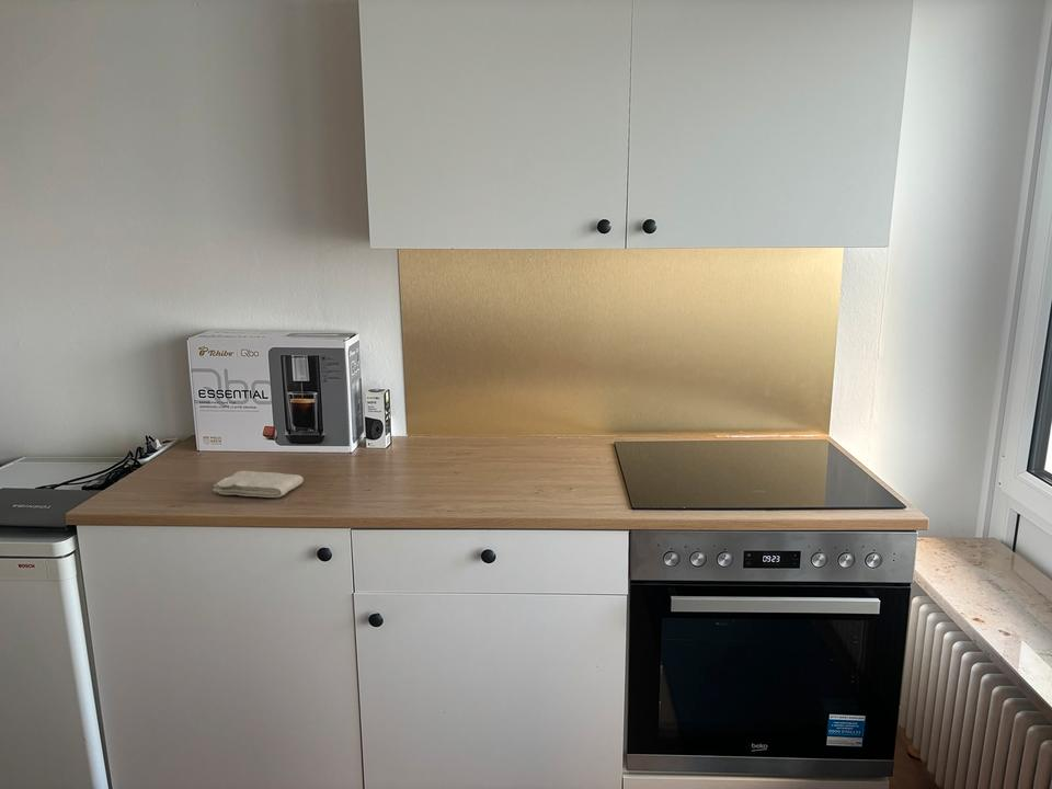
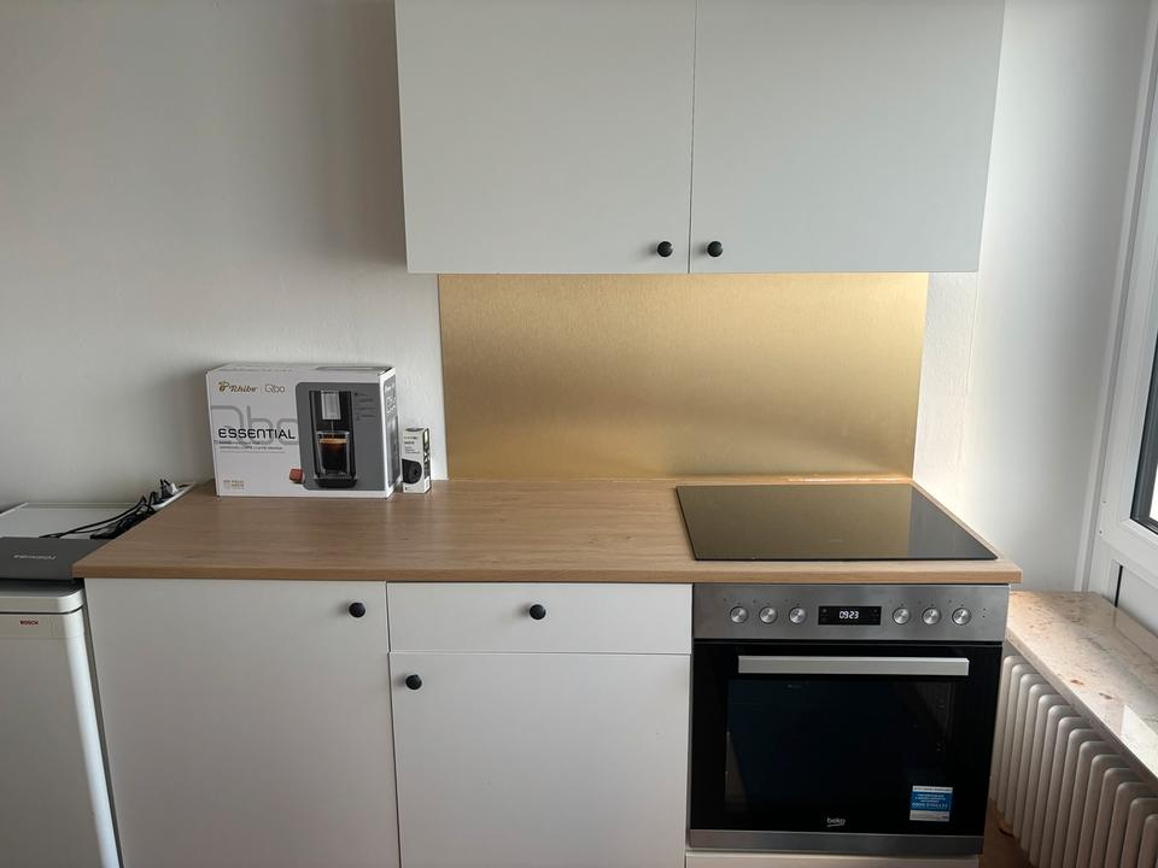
- washcloth (259, 482)
